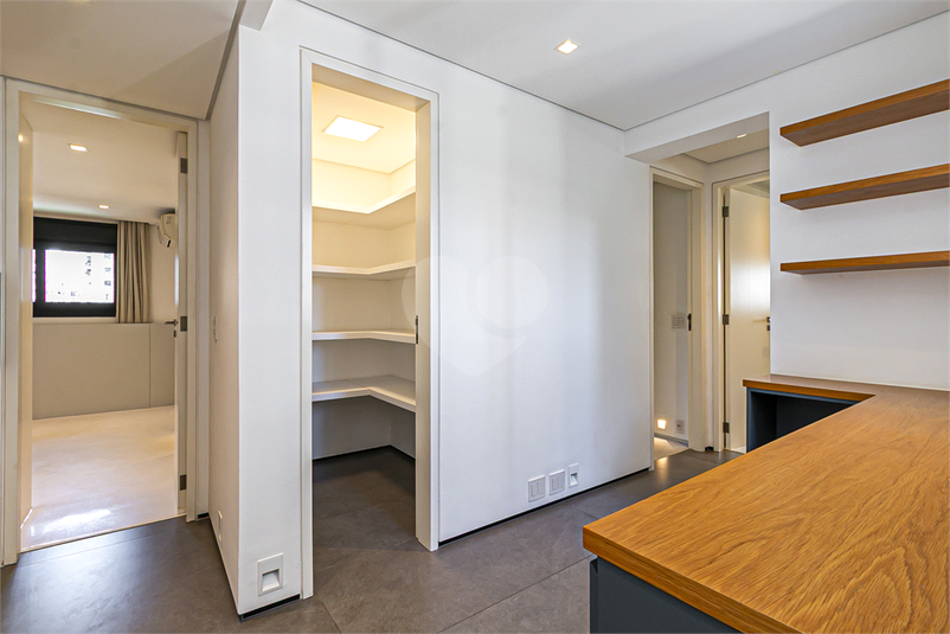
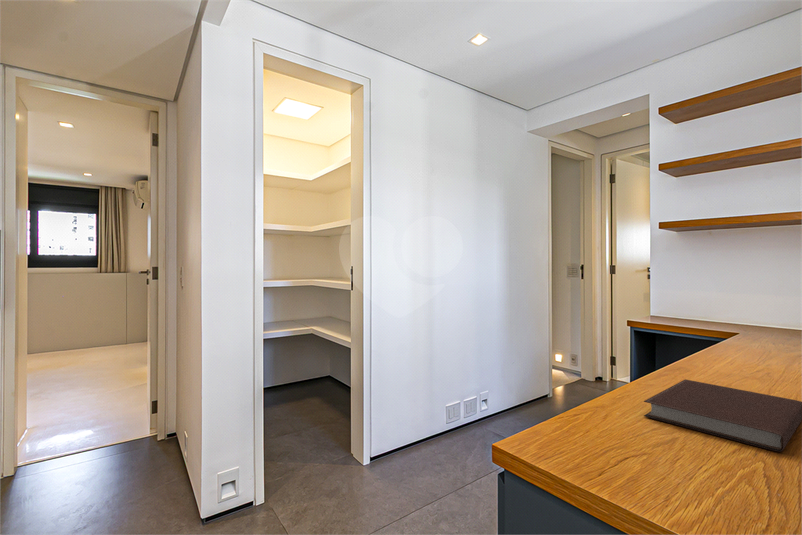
+ notebook (724, 409)
